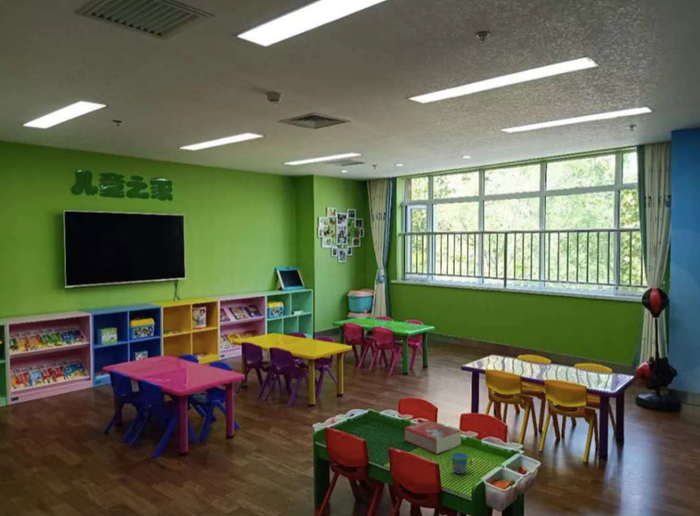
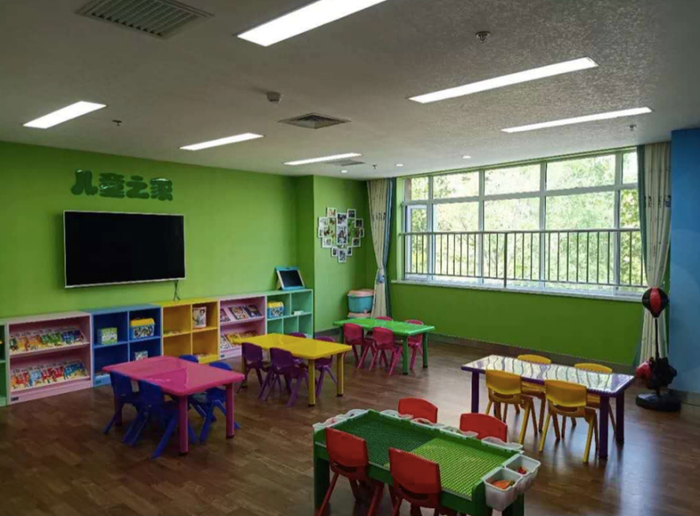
- snack cup (459, 463)
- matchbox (432, 436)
